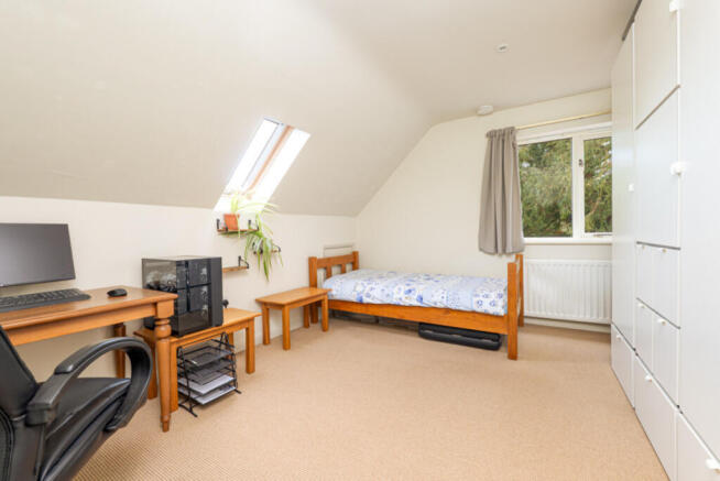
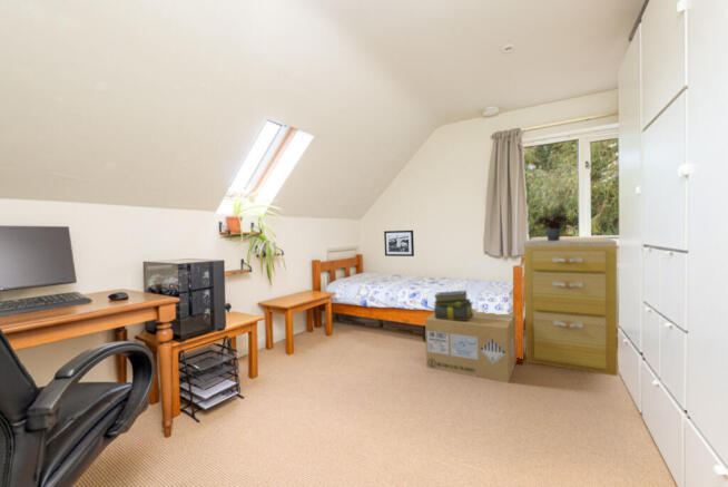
+ picture frame (399, 243)
+ potted plant (552, 226)
+ filing cabinet (568, 295)
+ stack of books (452, 304)
+ cardboard box (471, 339)
